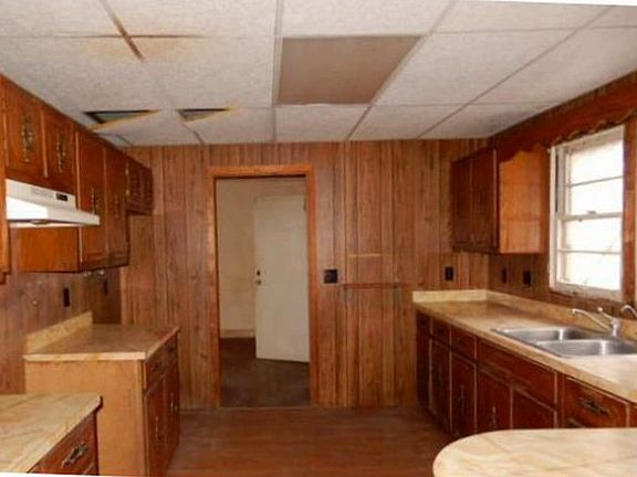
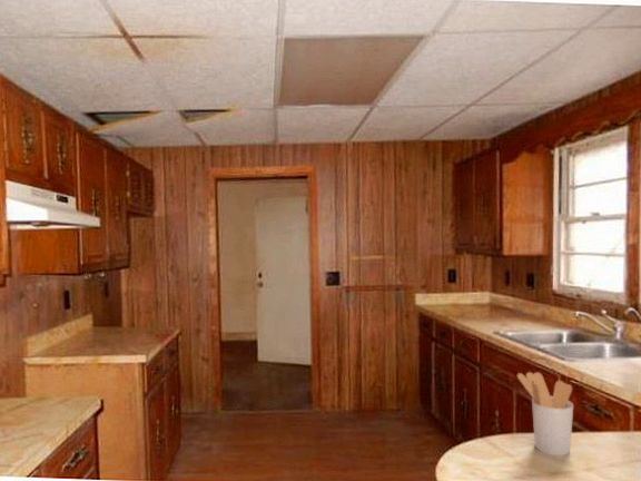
+ utensil holder (544, 410)
